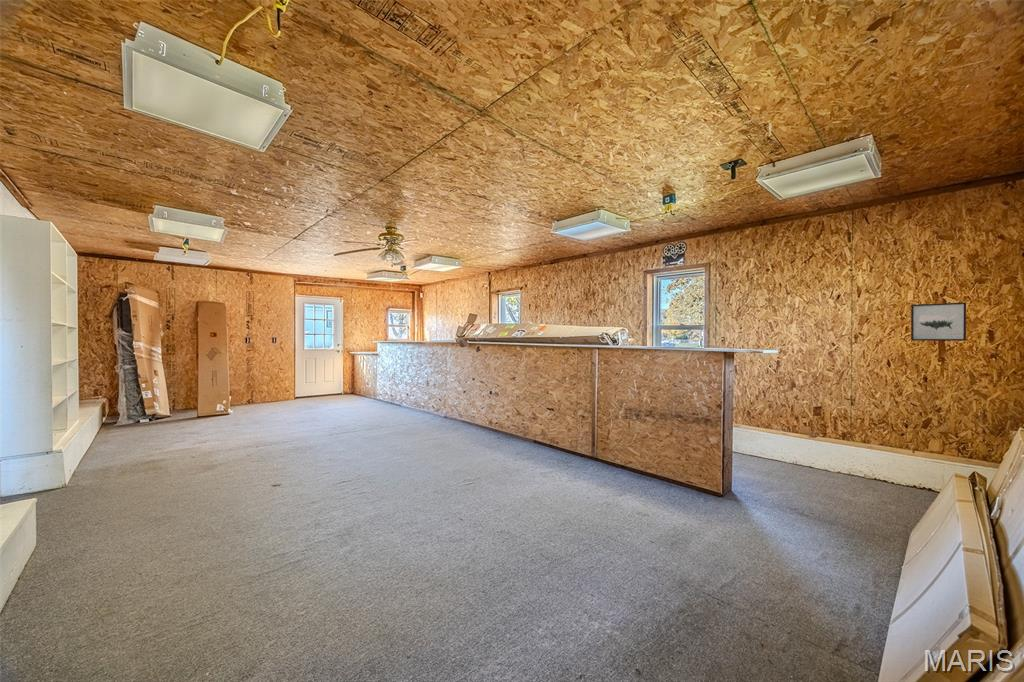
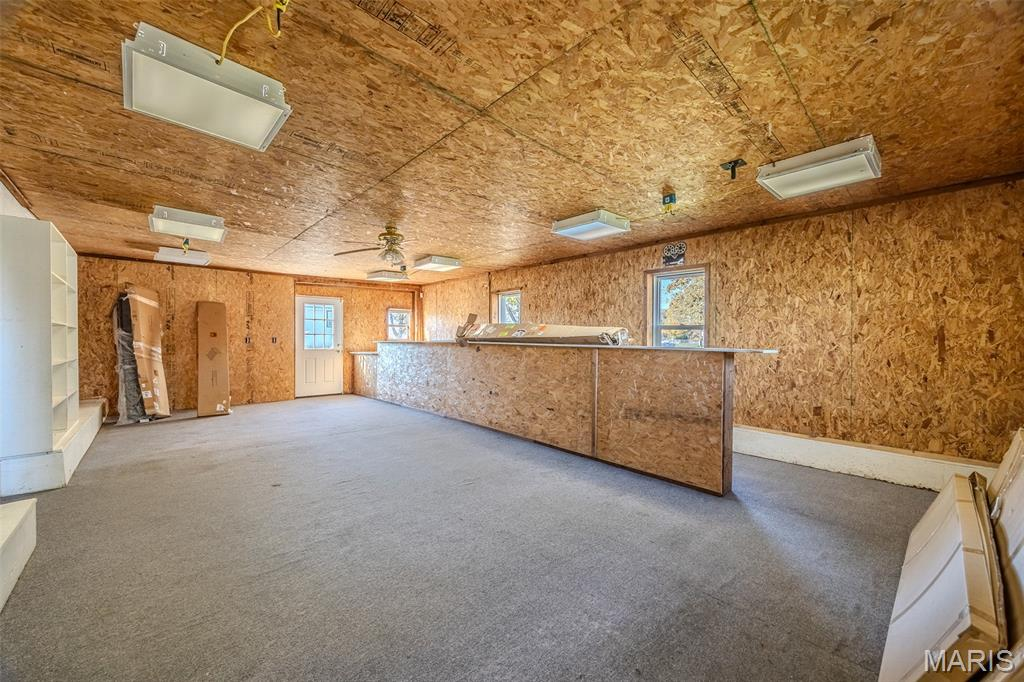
- wall art (937, 322)
